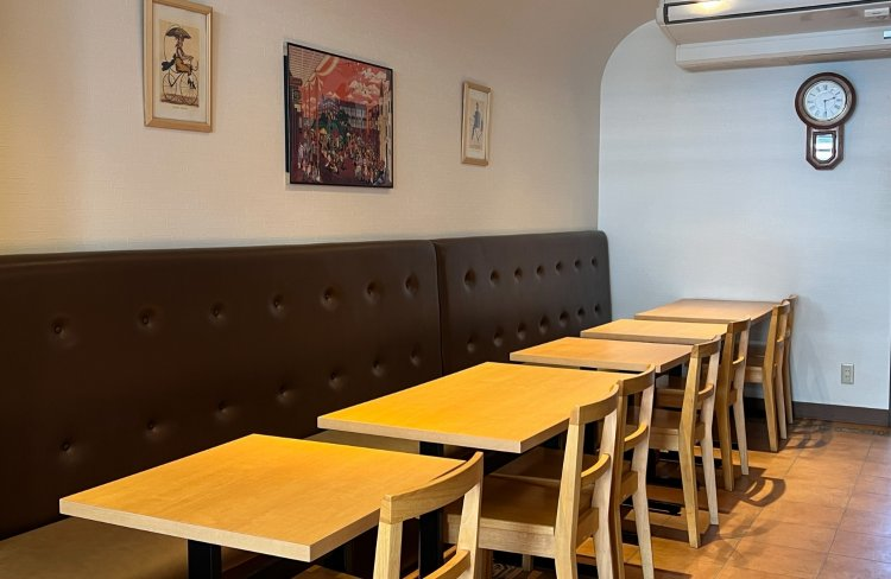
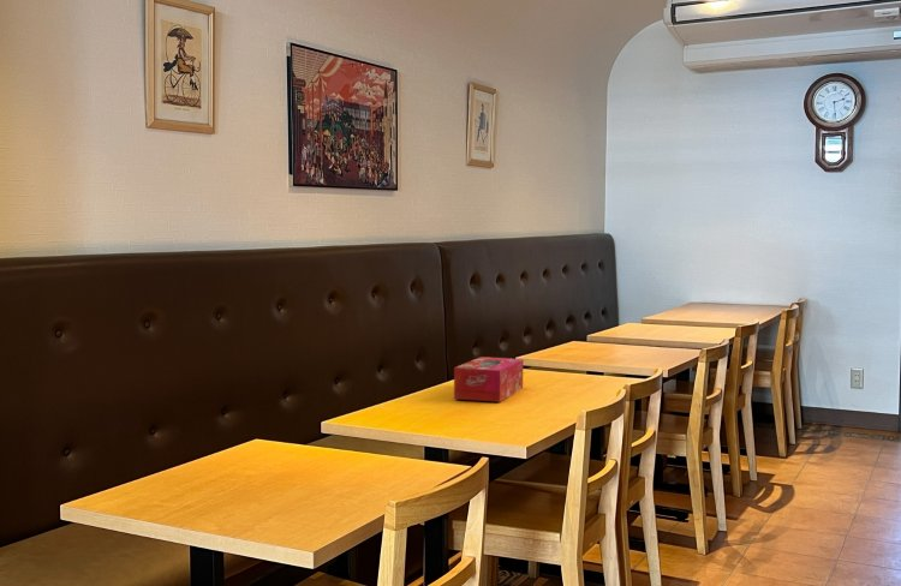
+ tissue box (489, 378)
